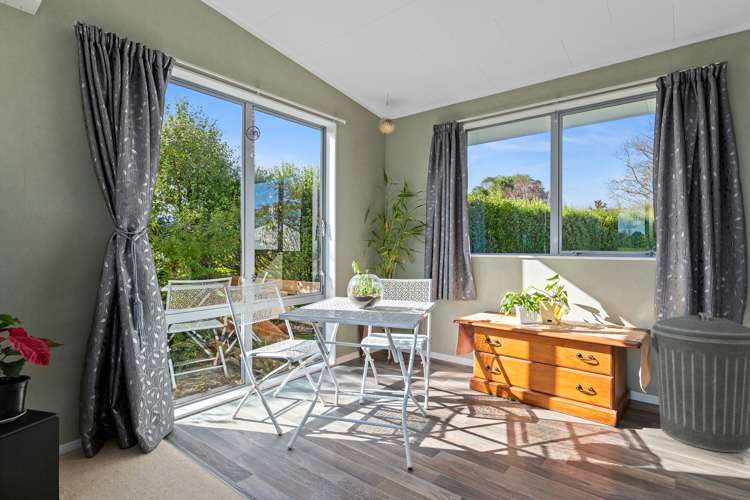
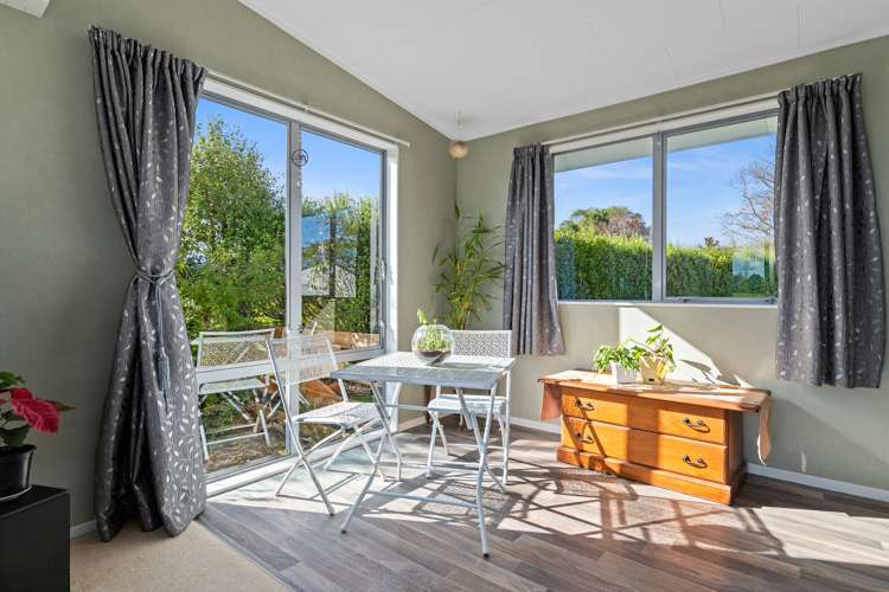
- trash can (703, 374)
